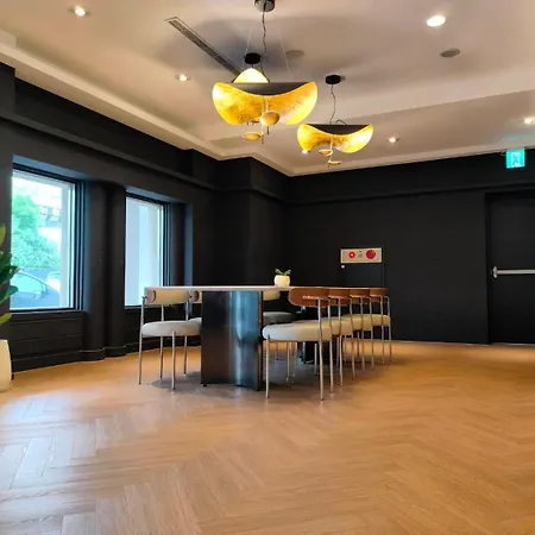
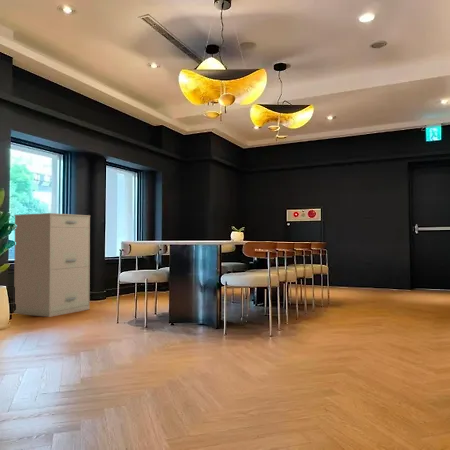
+ filing cabinet (53, 263)
